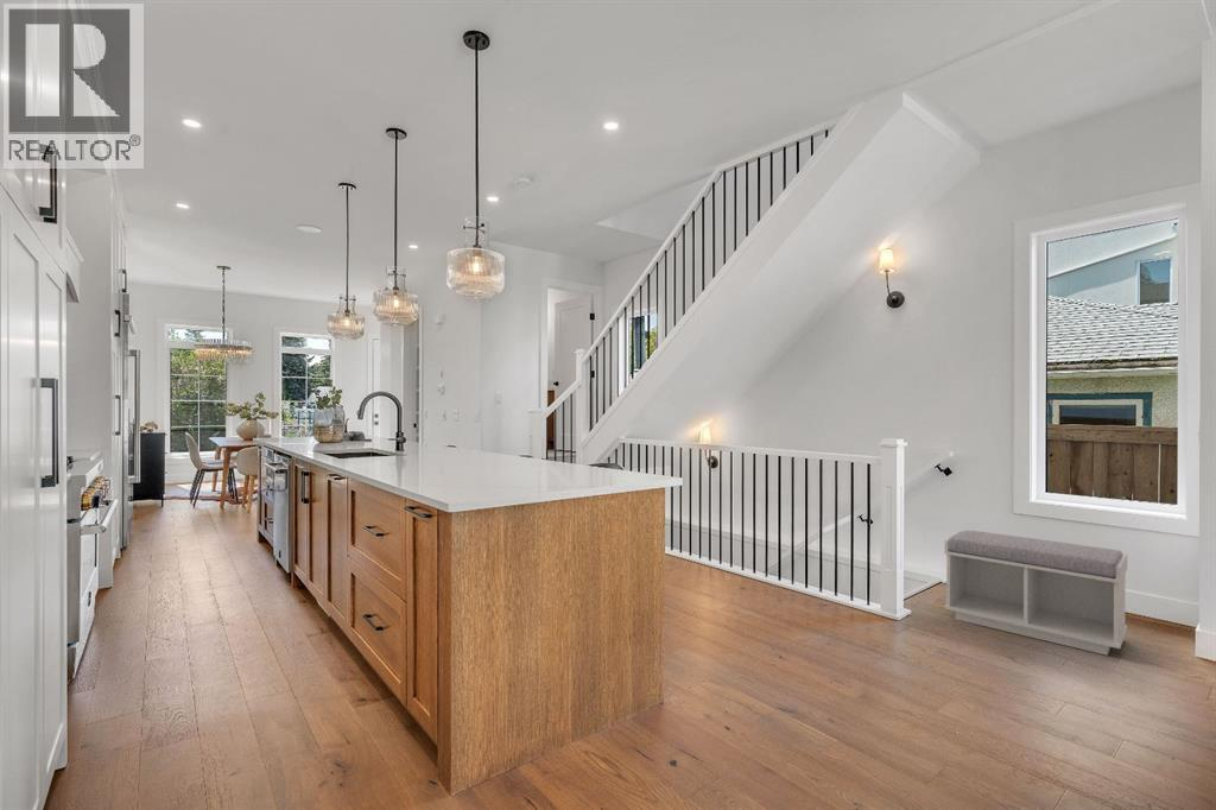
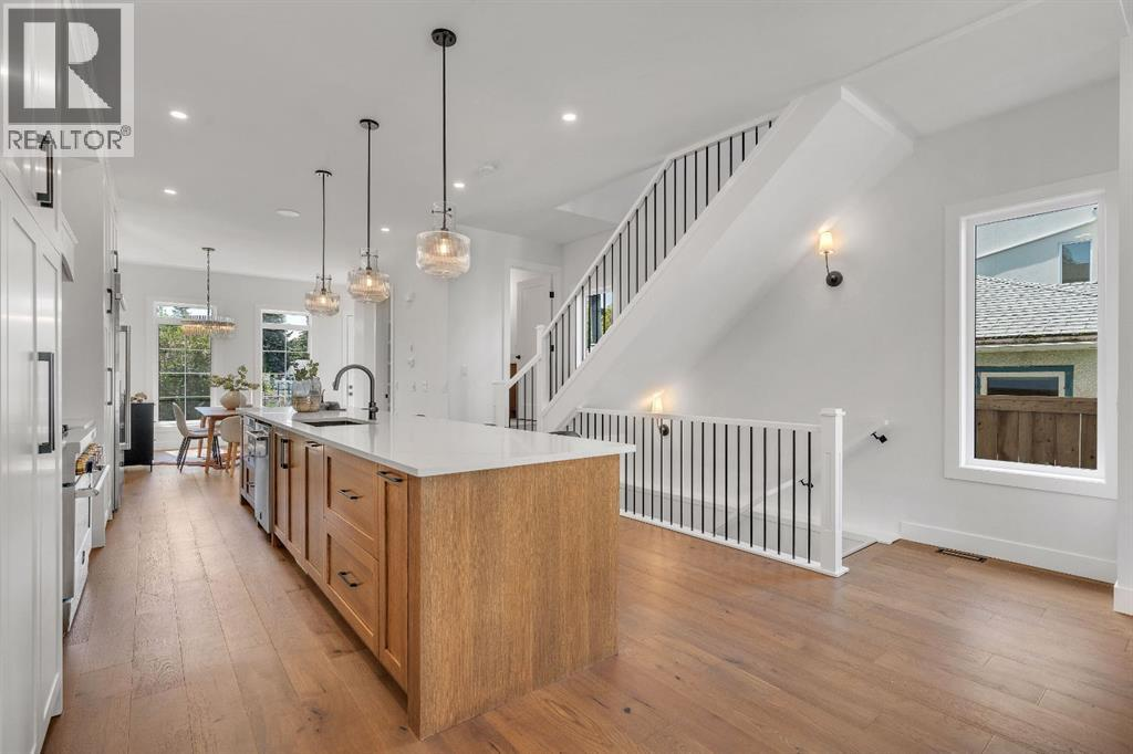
- bench (1031, 584)
